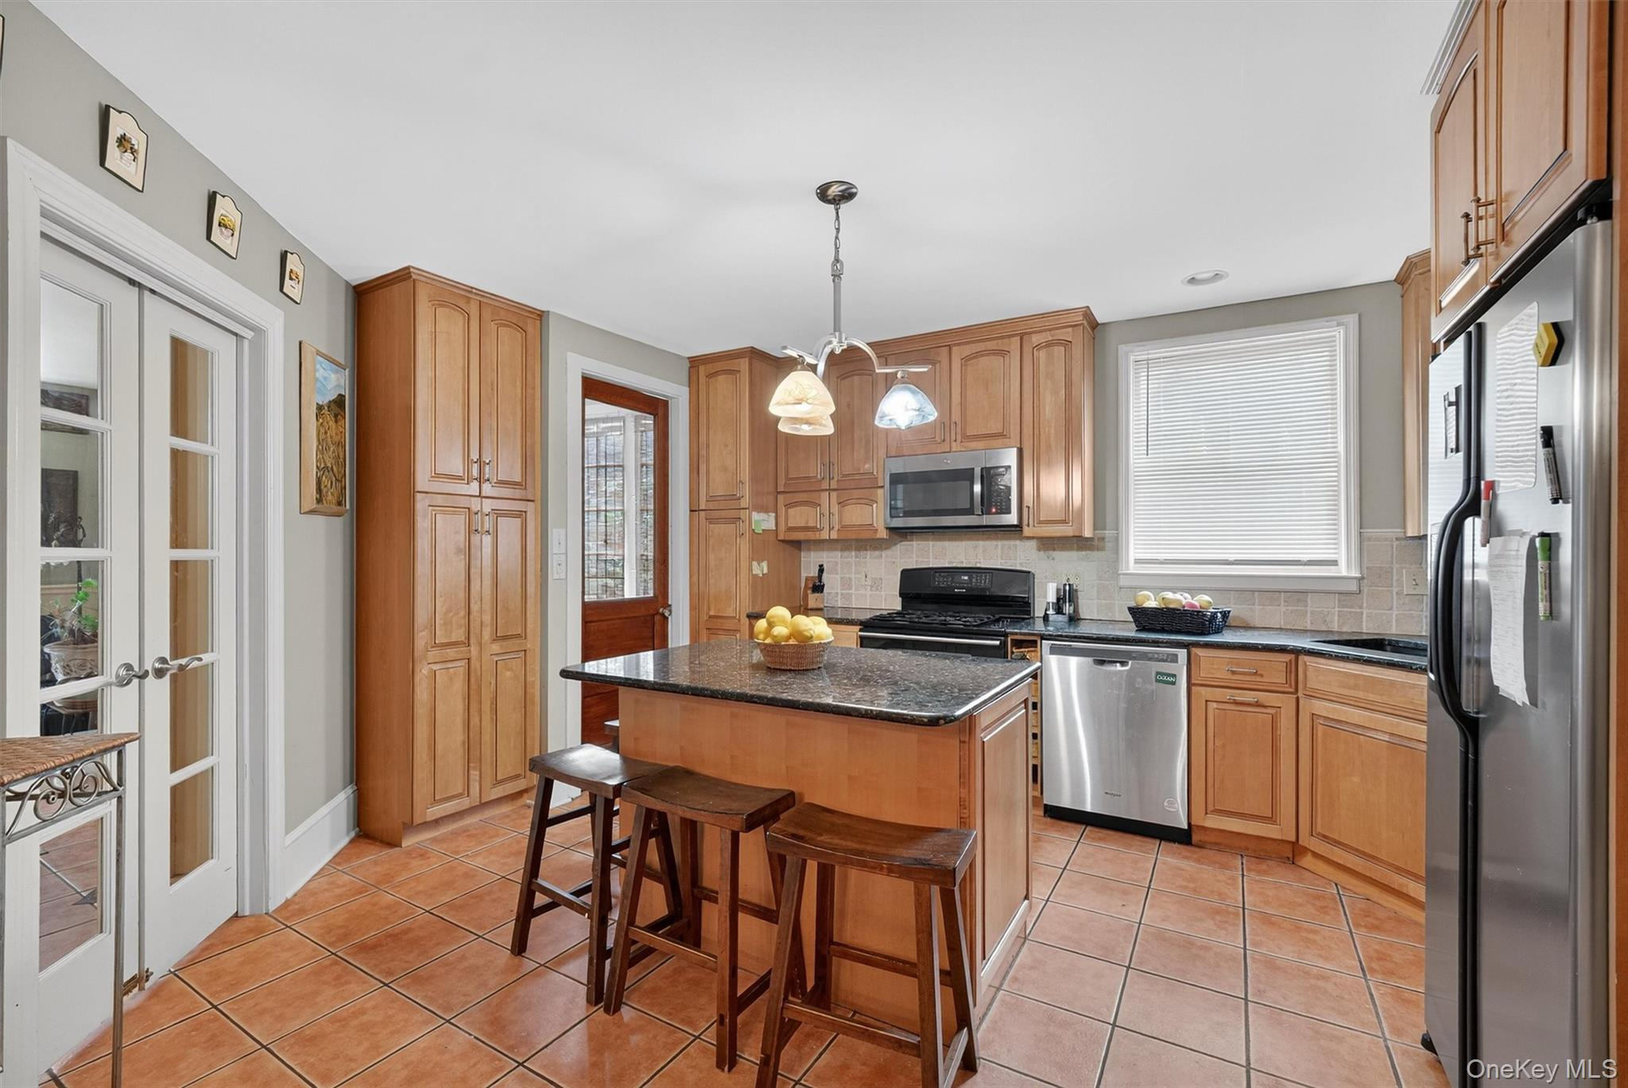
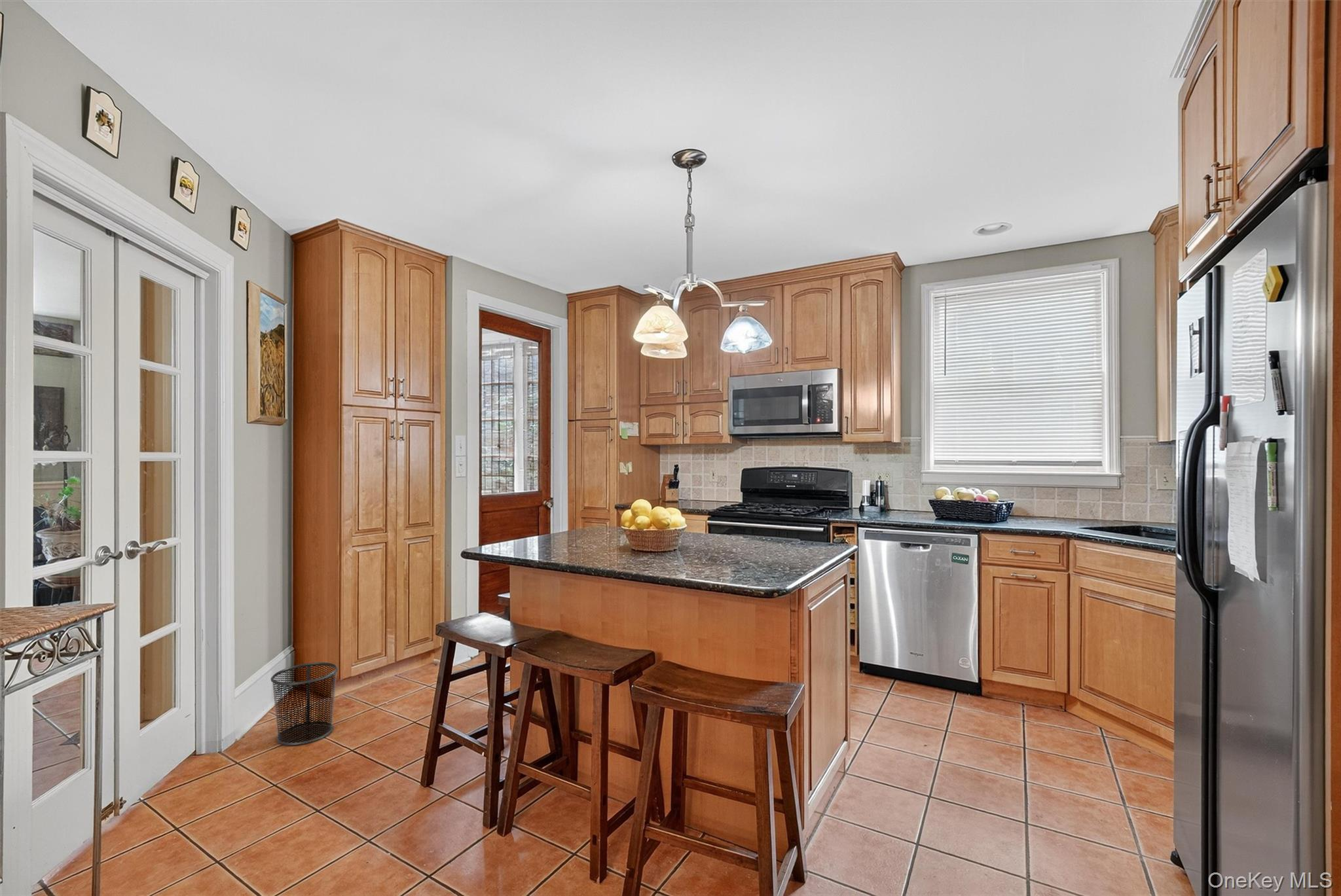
+ waste bin (305, 703)
